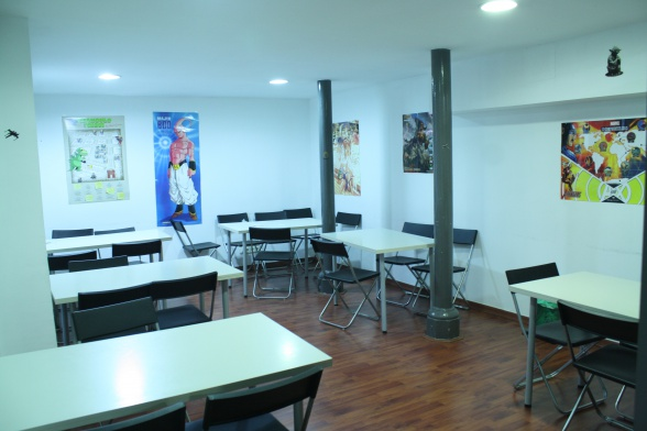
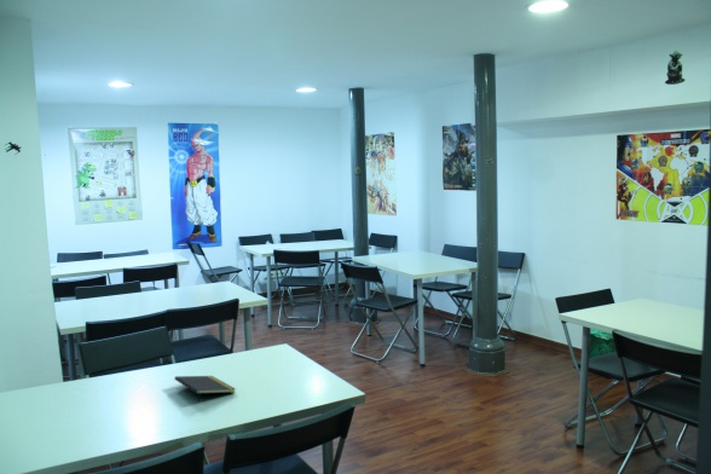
+ notepad (204, 383)
